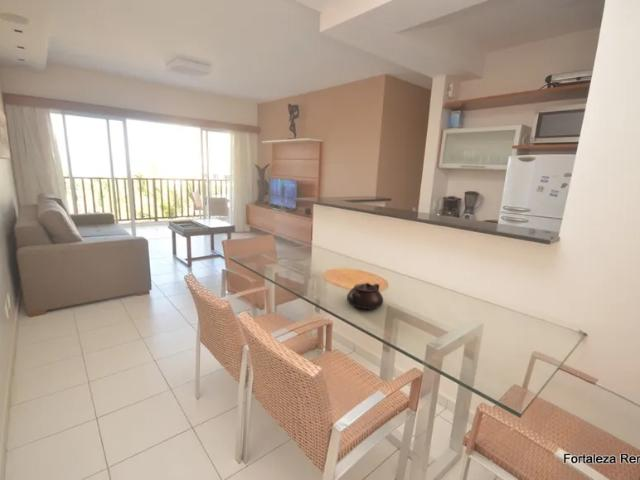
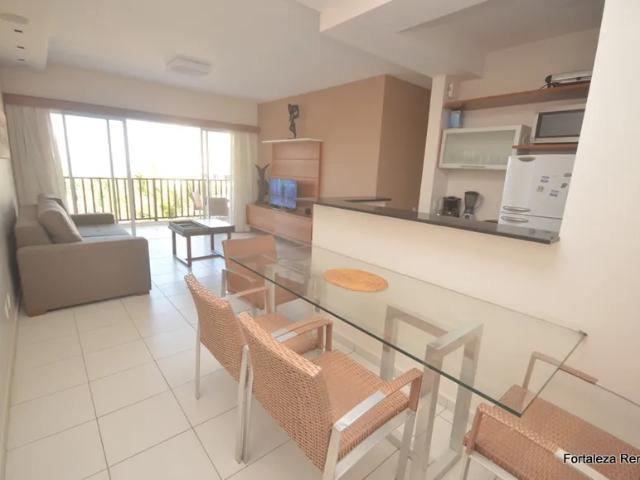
- teapot (366, 293)
